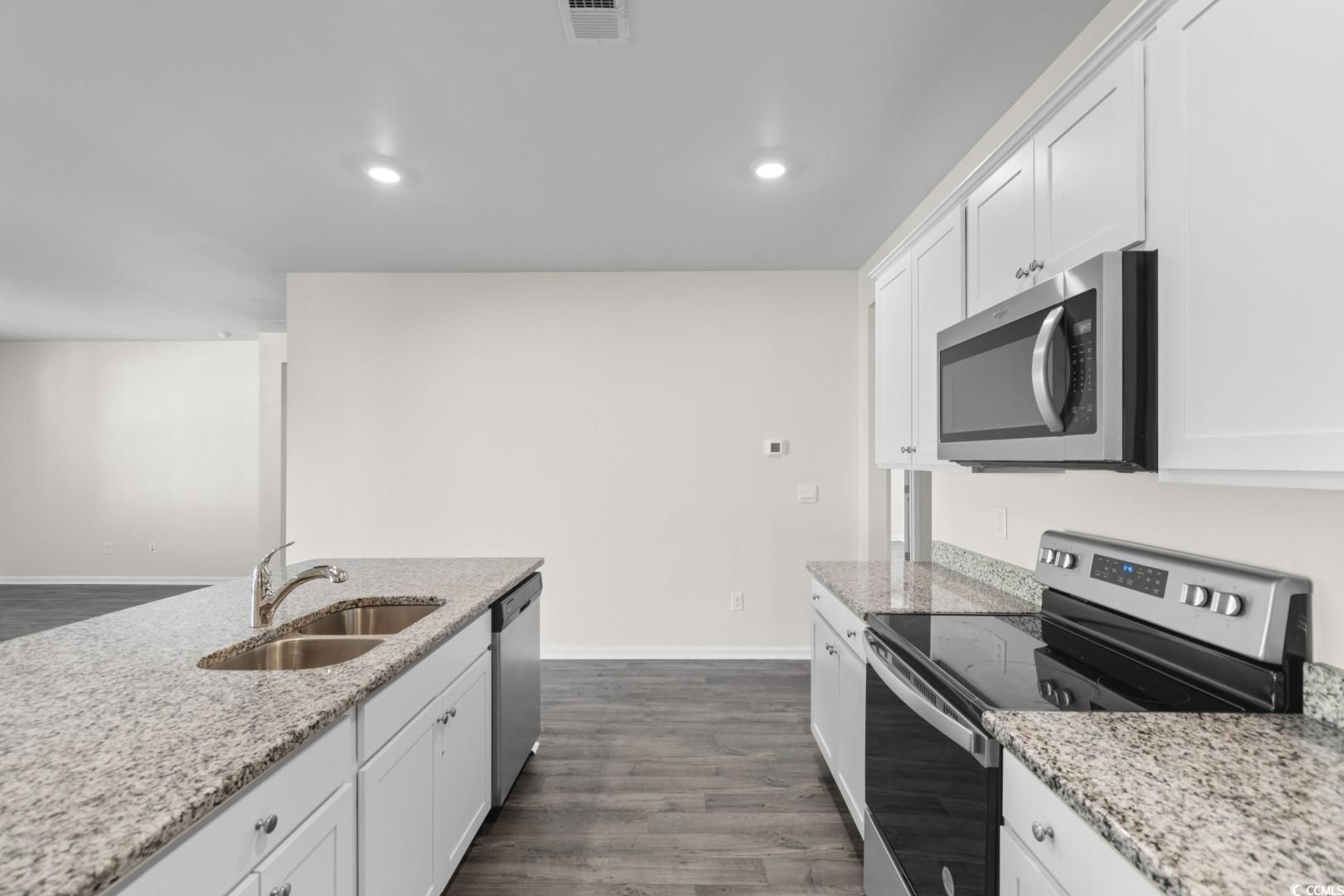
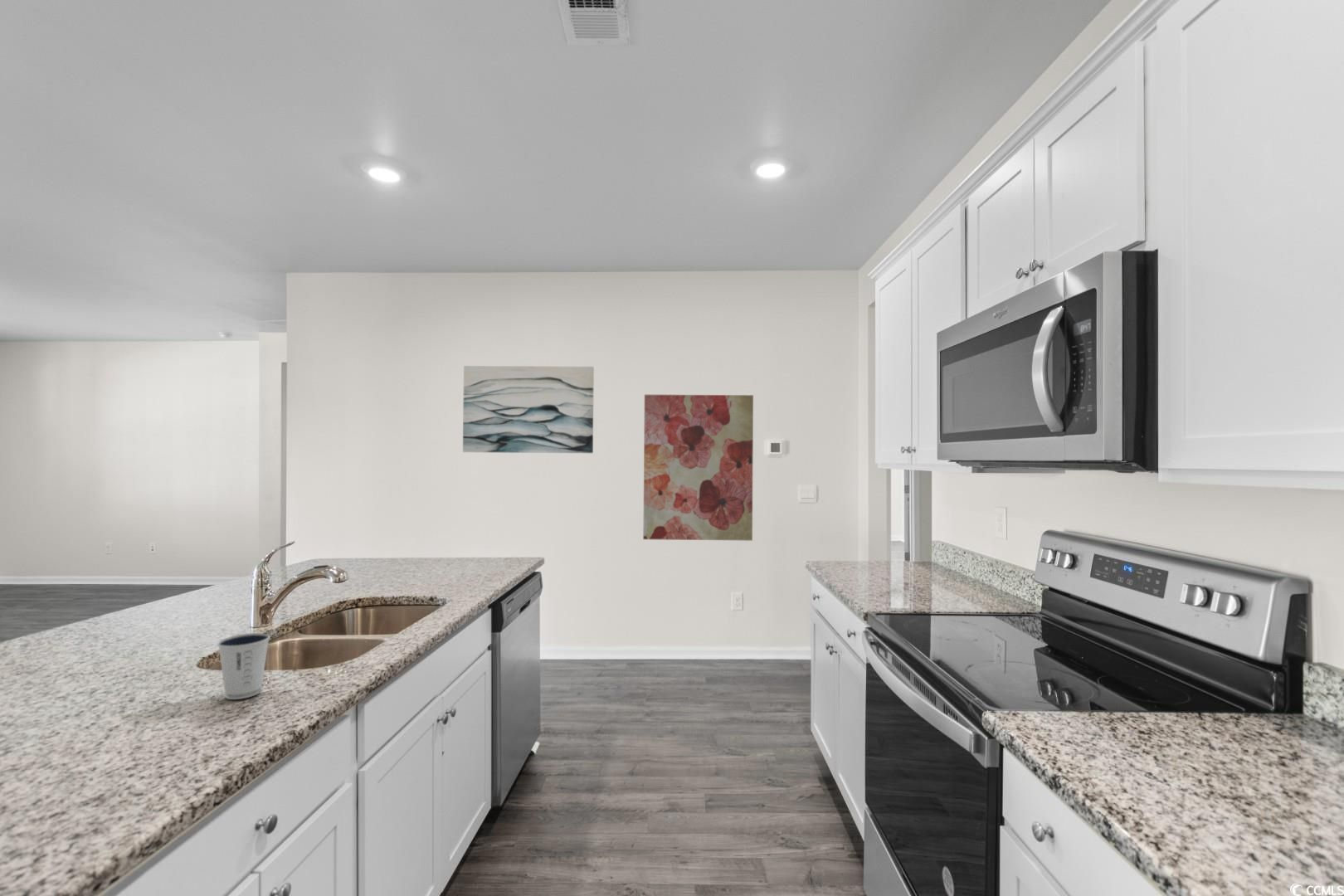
+ wall art (698, 467)
+ wall art (528, 409)
+ dixie cup (244, 666)
